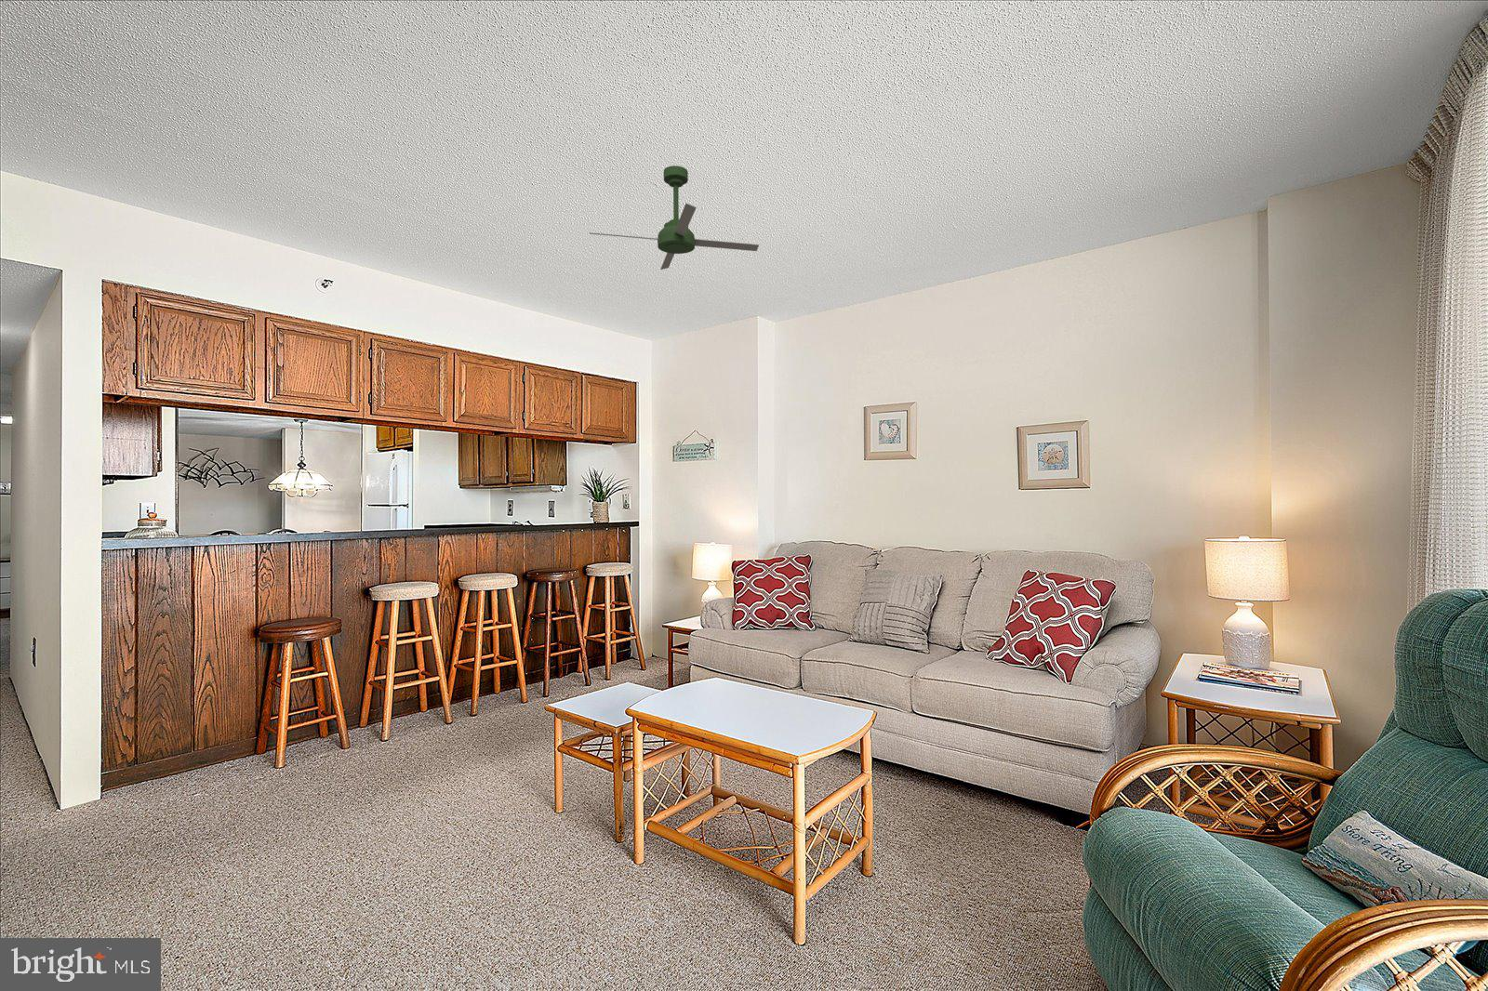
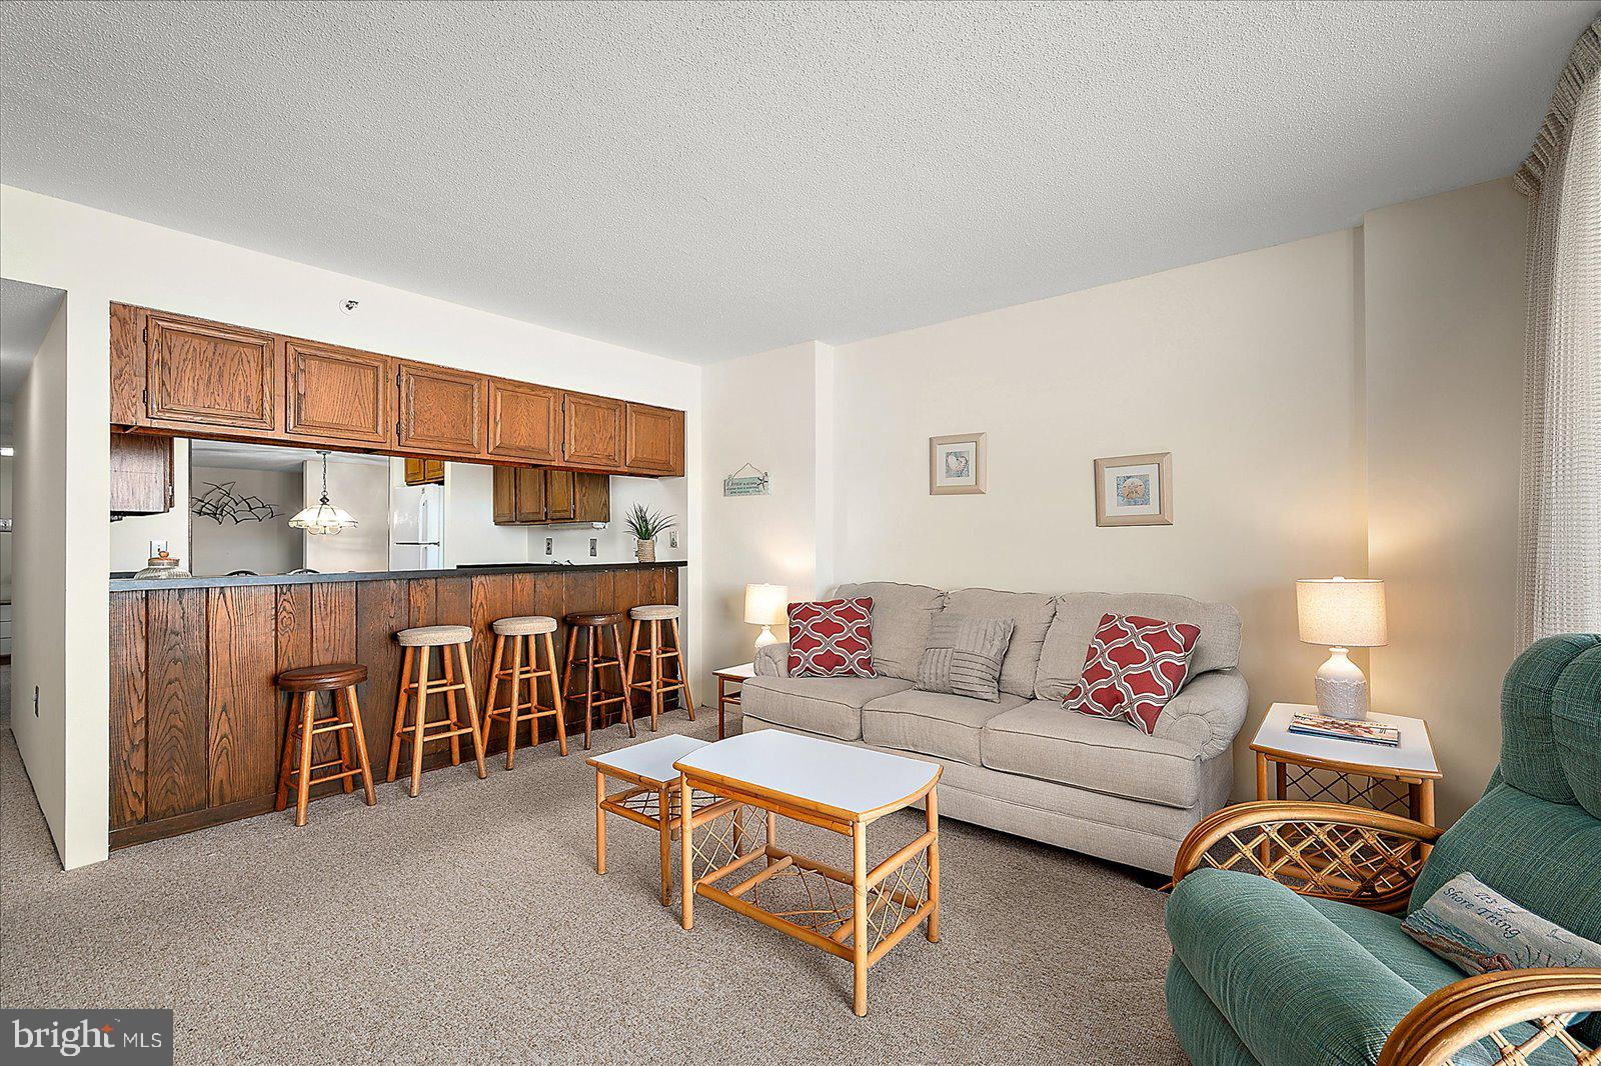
- ceiling fan (675, 209)
